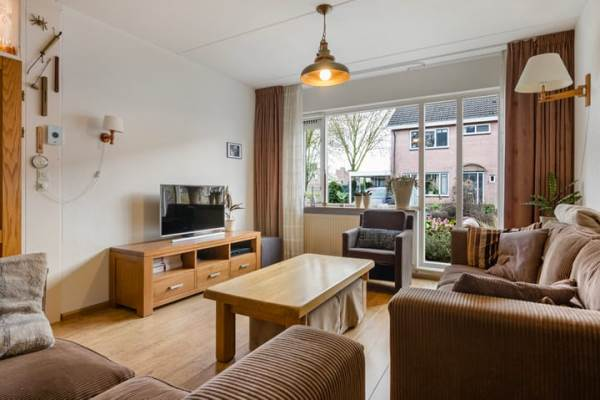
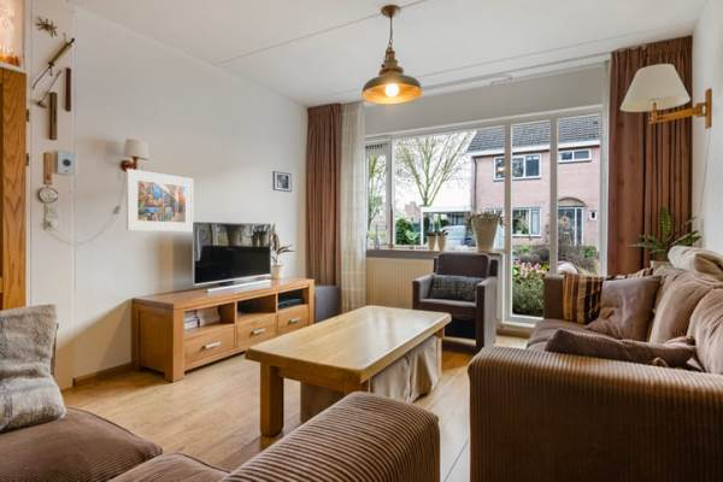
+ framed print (161, 202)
